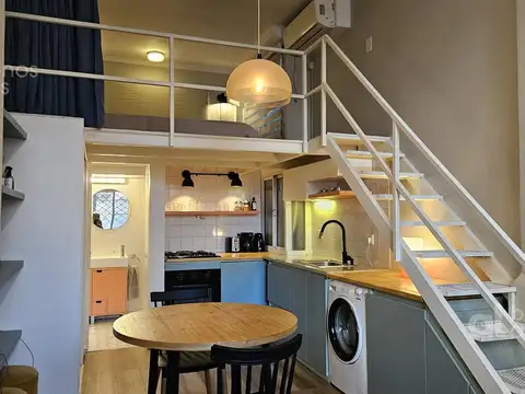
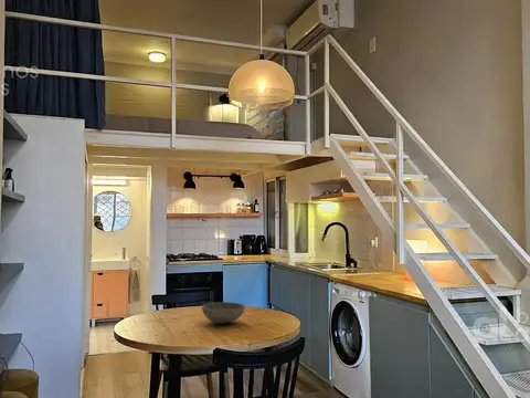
+ bowl (223, 314)
